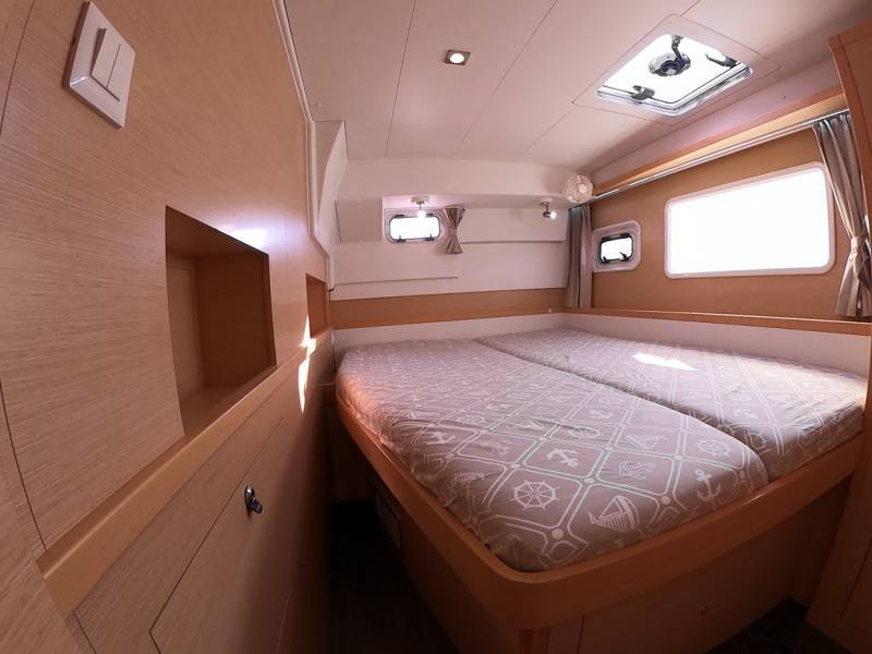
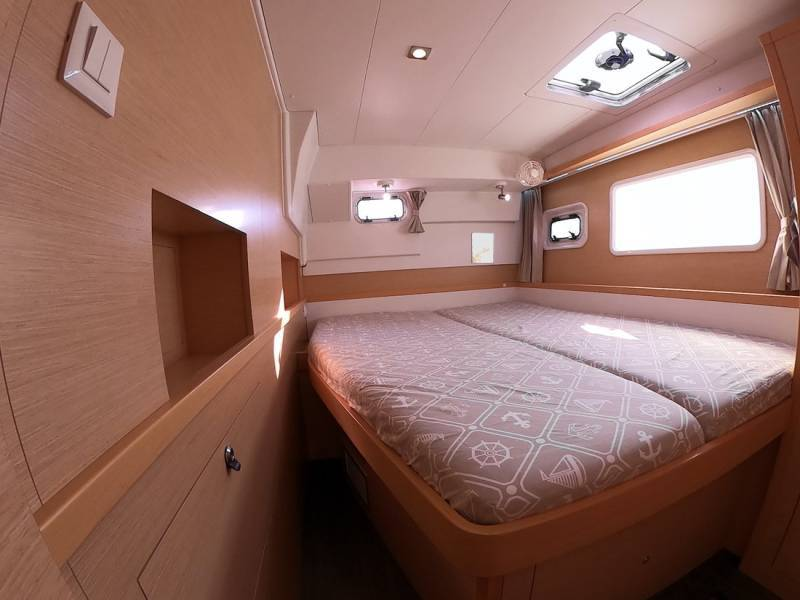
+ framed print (482, 248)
